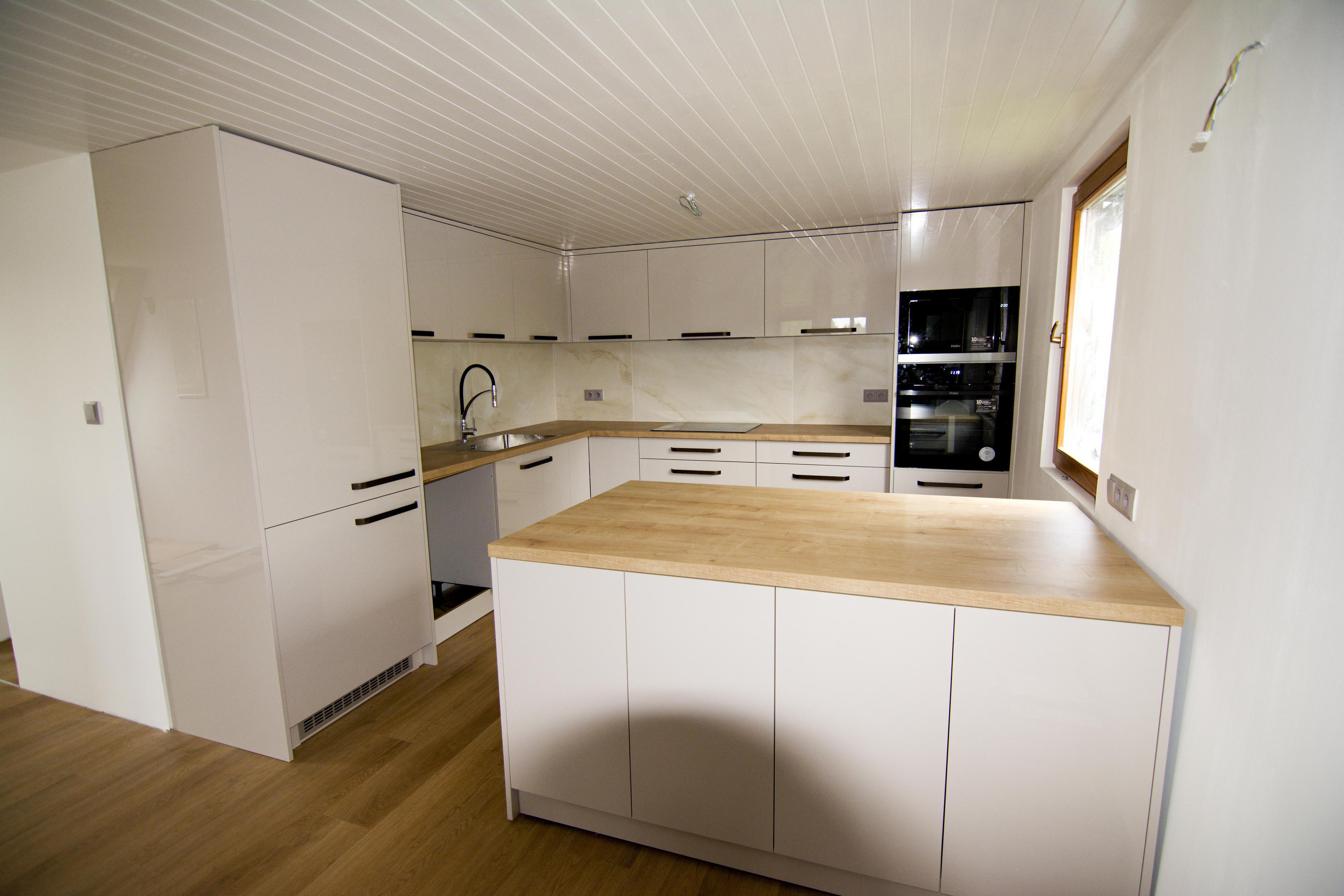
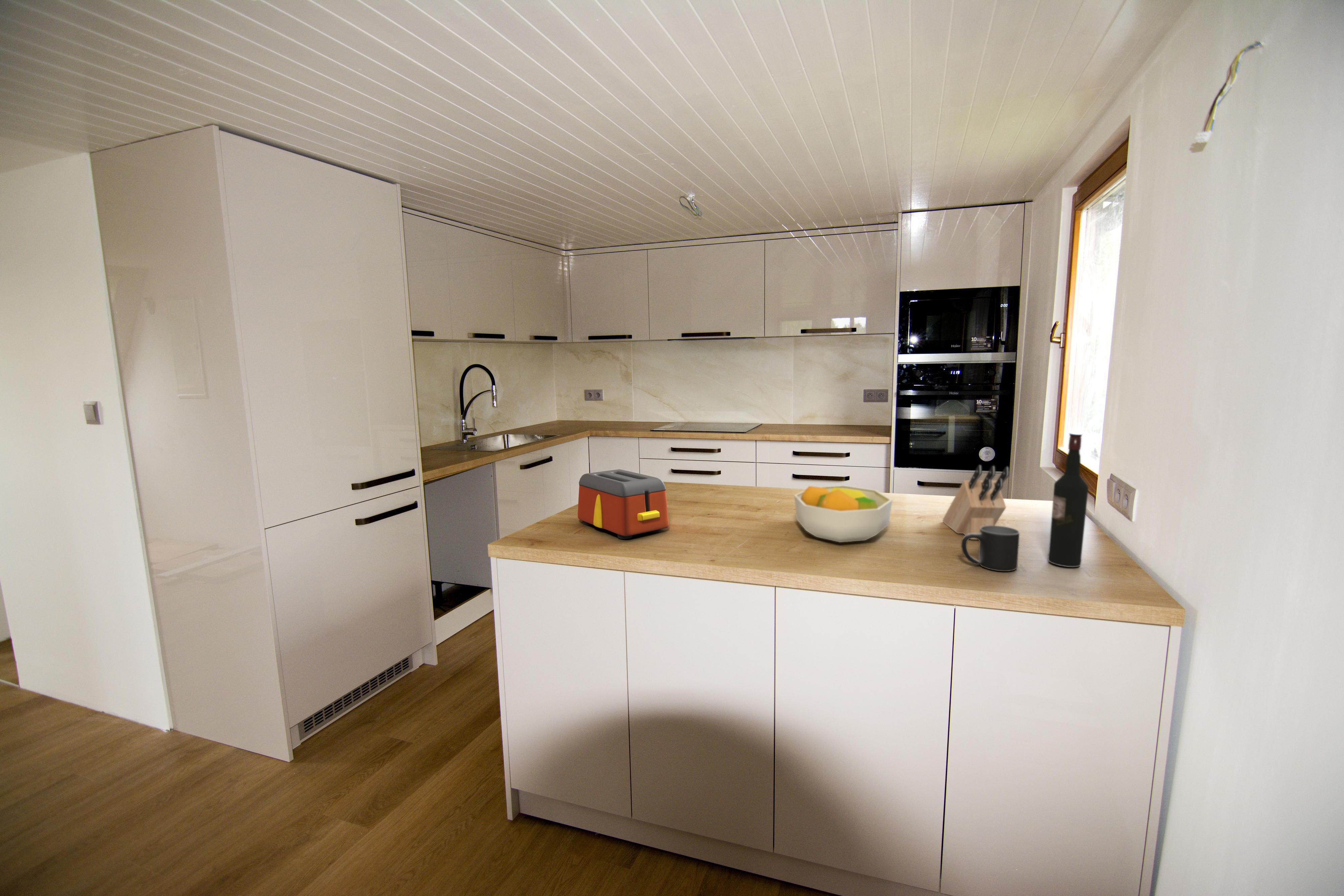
+ knife block (976, 497)
+ wine bottle (1070, 499)
+ toaster (622, 502)
+ fruit bowl (842, 506)
+ mug (988, 547)
